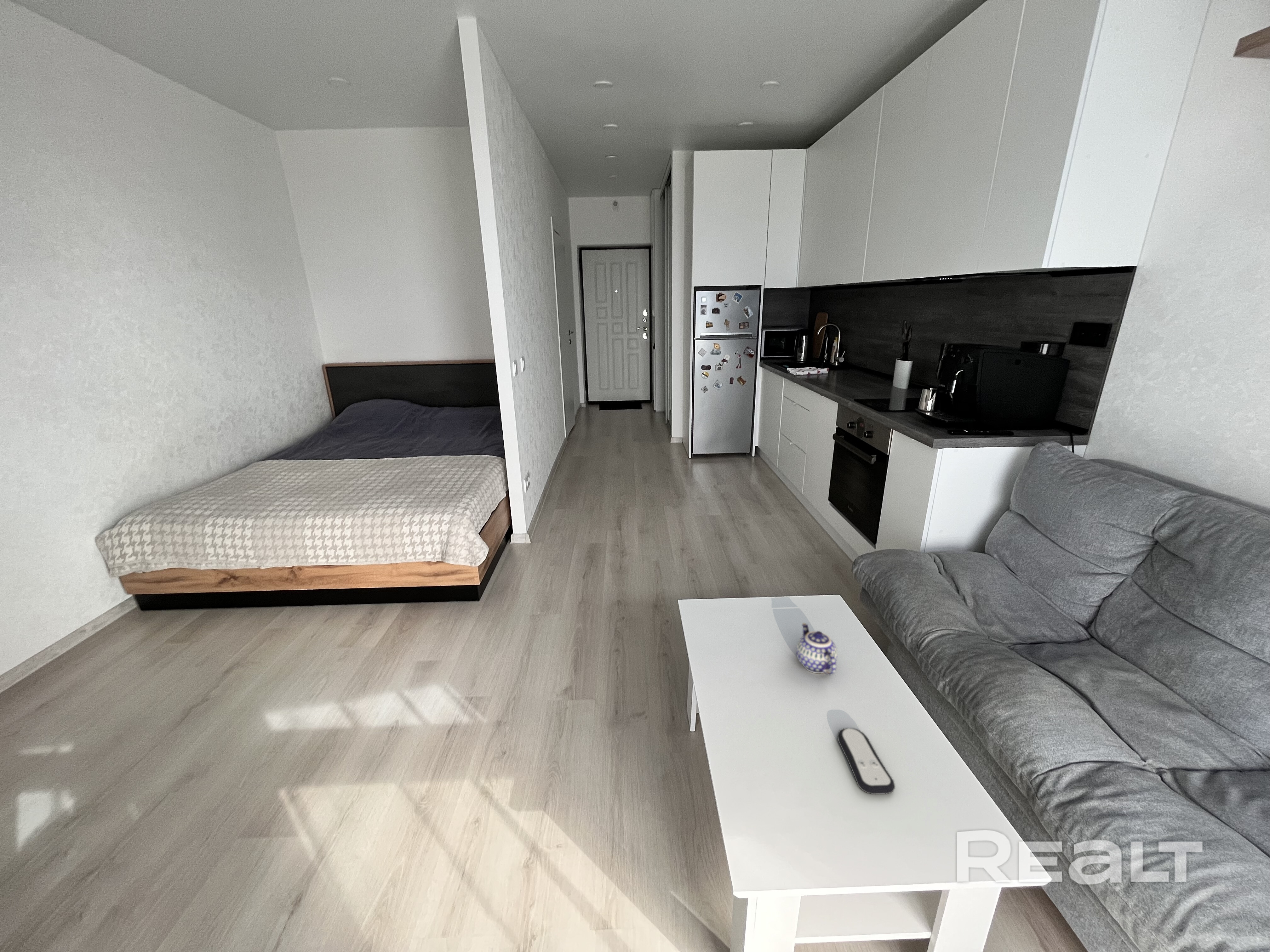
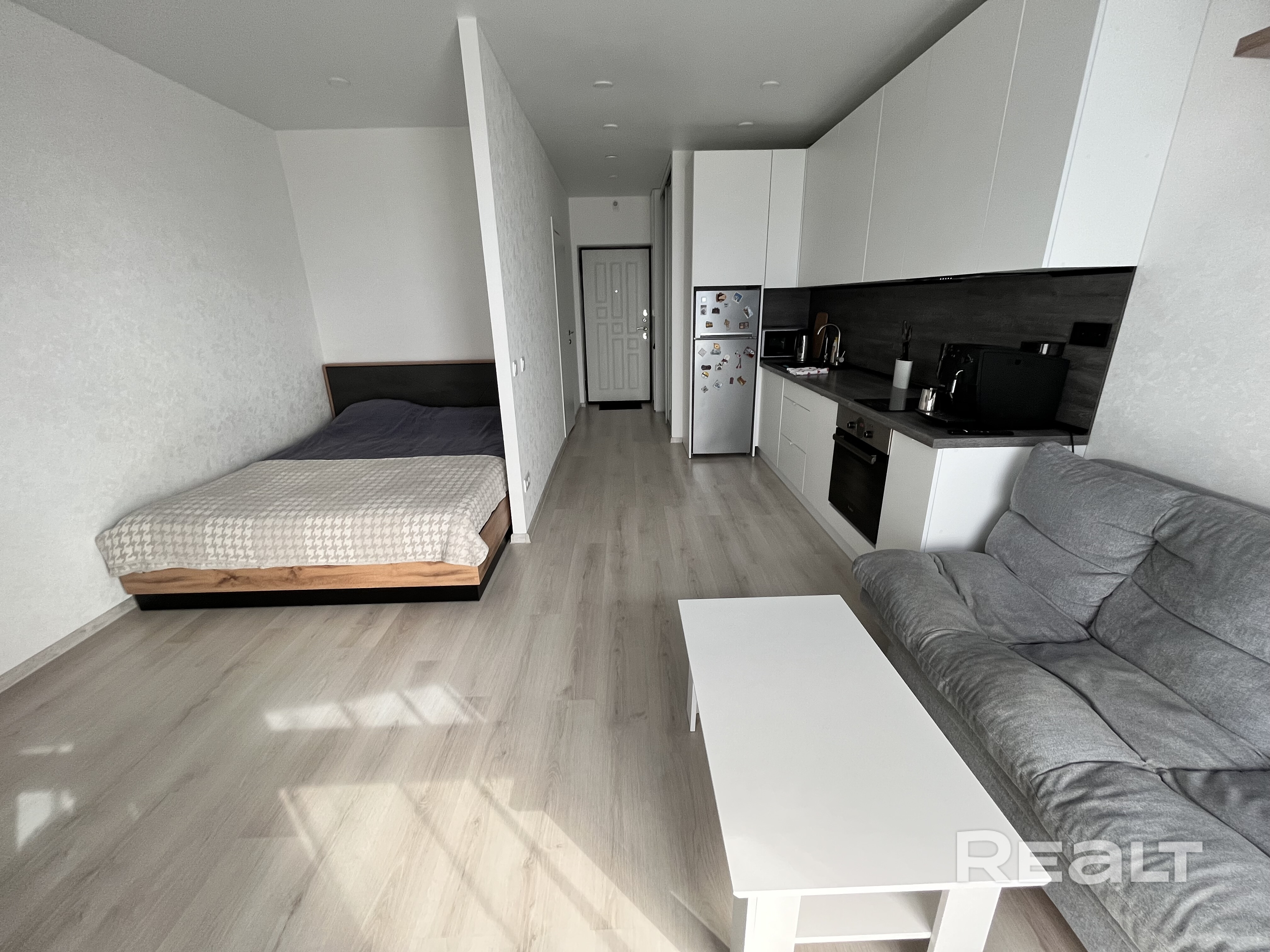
- remote control (863, 758)
- teapot (817, 649)
